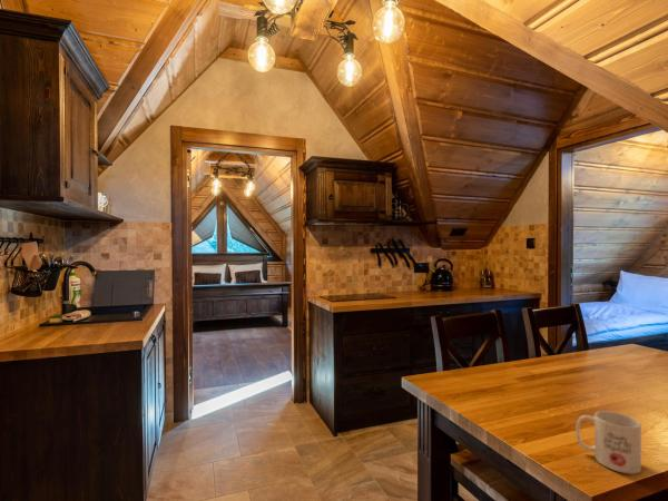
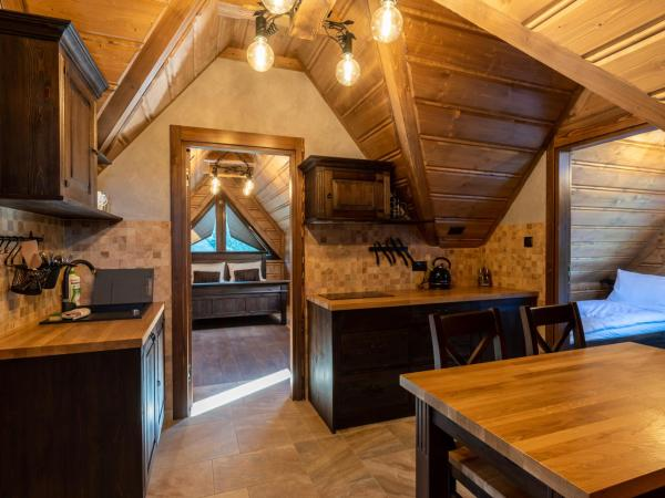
- mug (607, 438)
